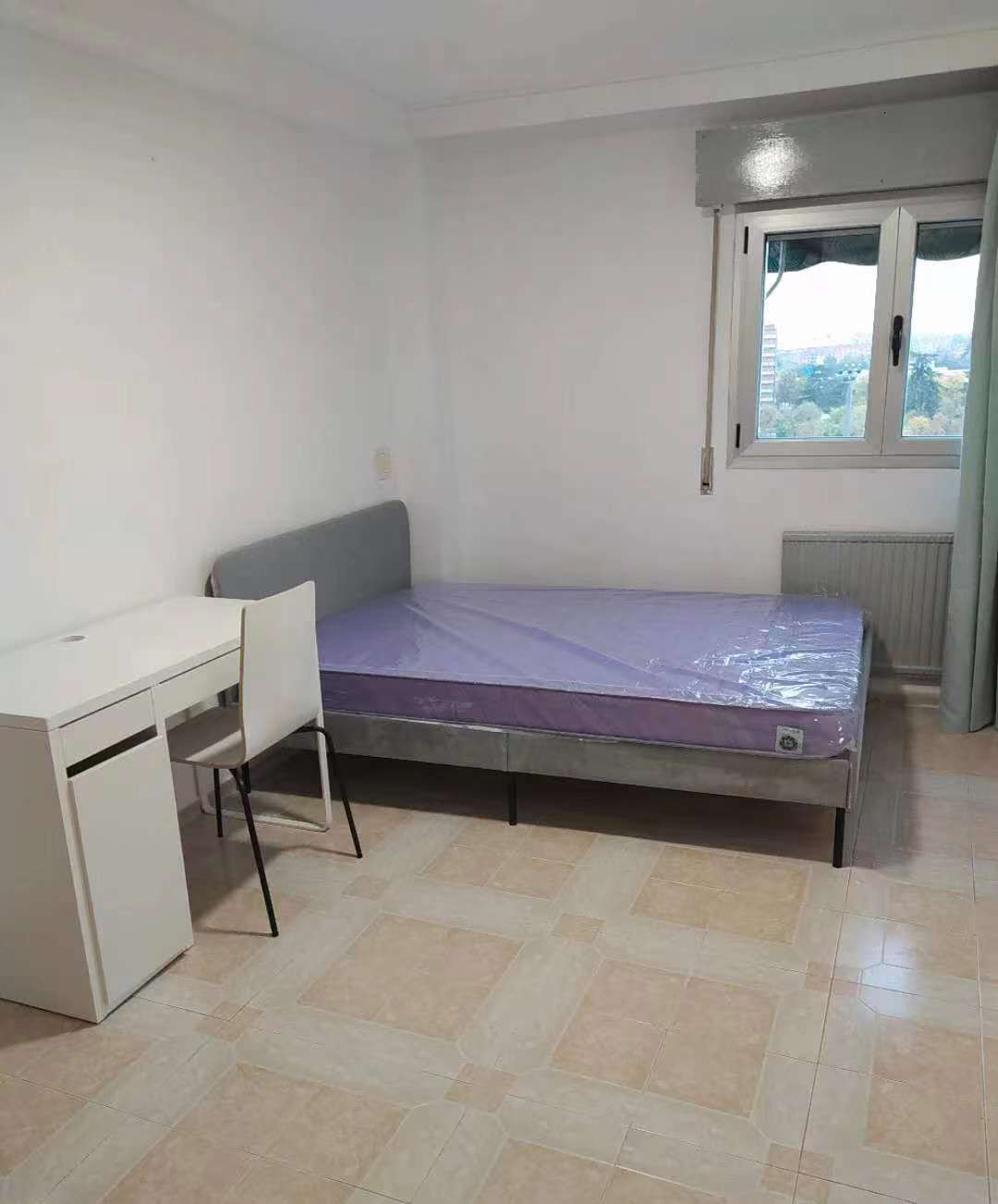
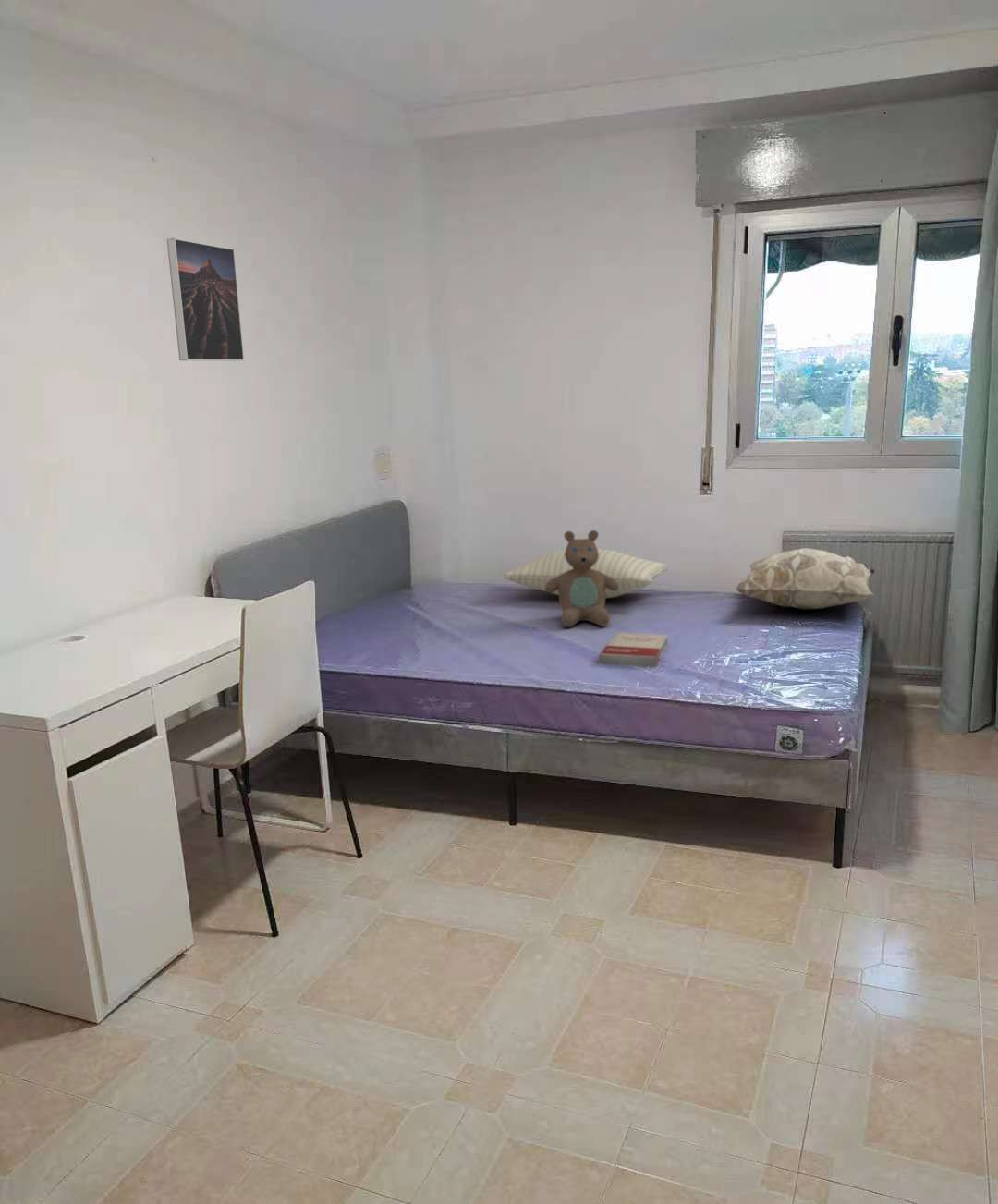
+ decorative pillow (807, 578)
+ teddy bear (582, 578)
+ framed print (207, 303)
+ book (634, 649)
+ pillow (591, 568)
